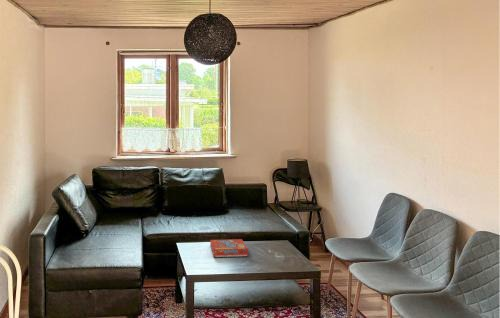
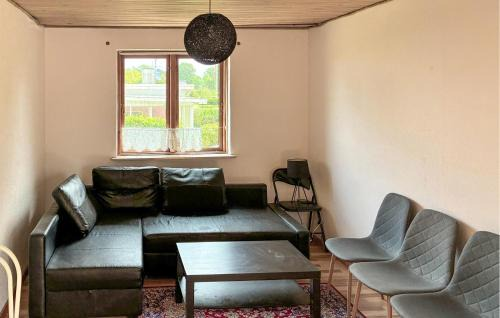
- snack box (228, 247)
